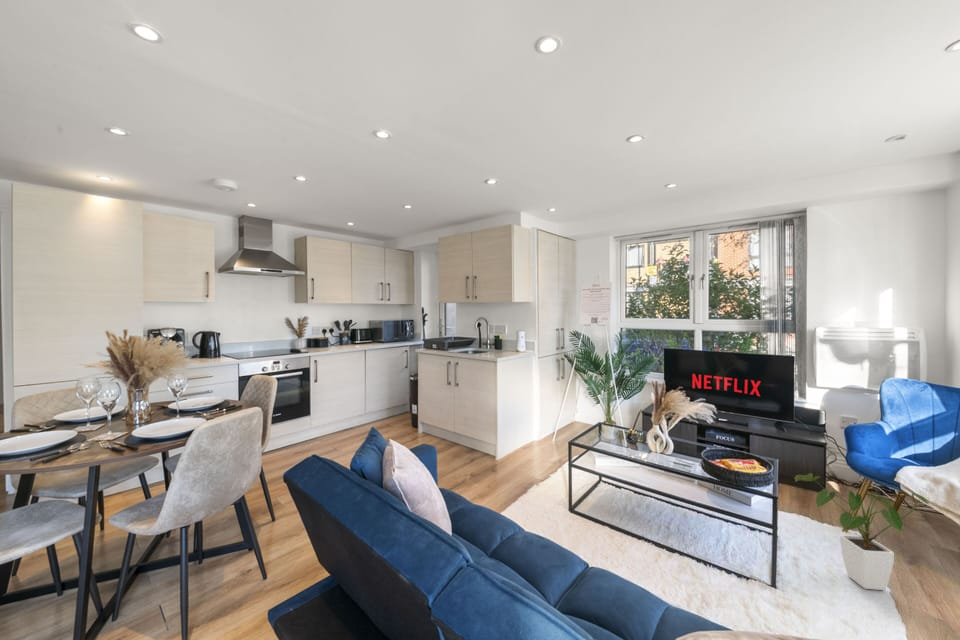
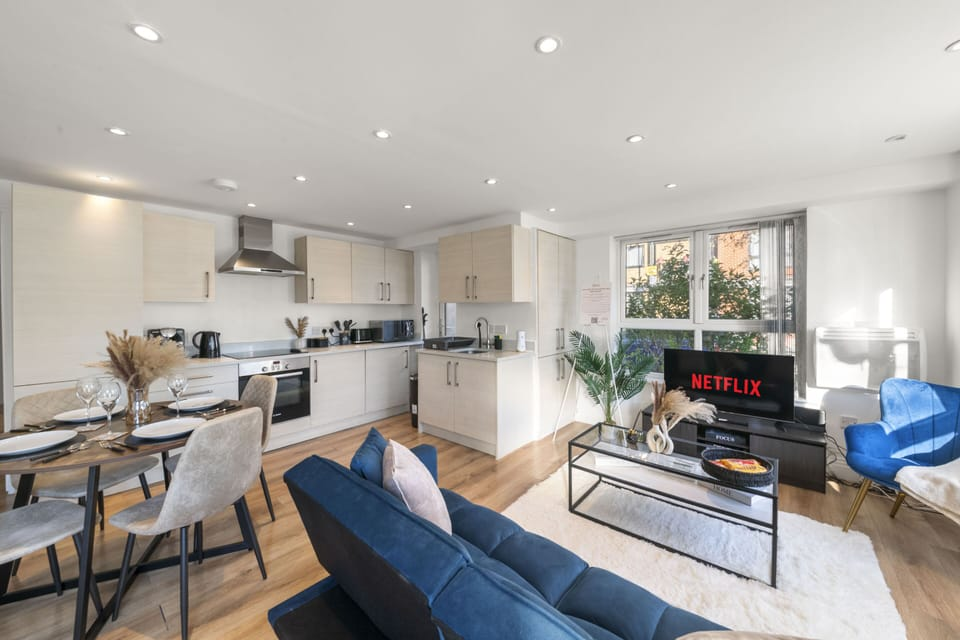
- house plant (858, 528)
